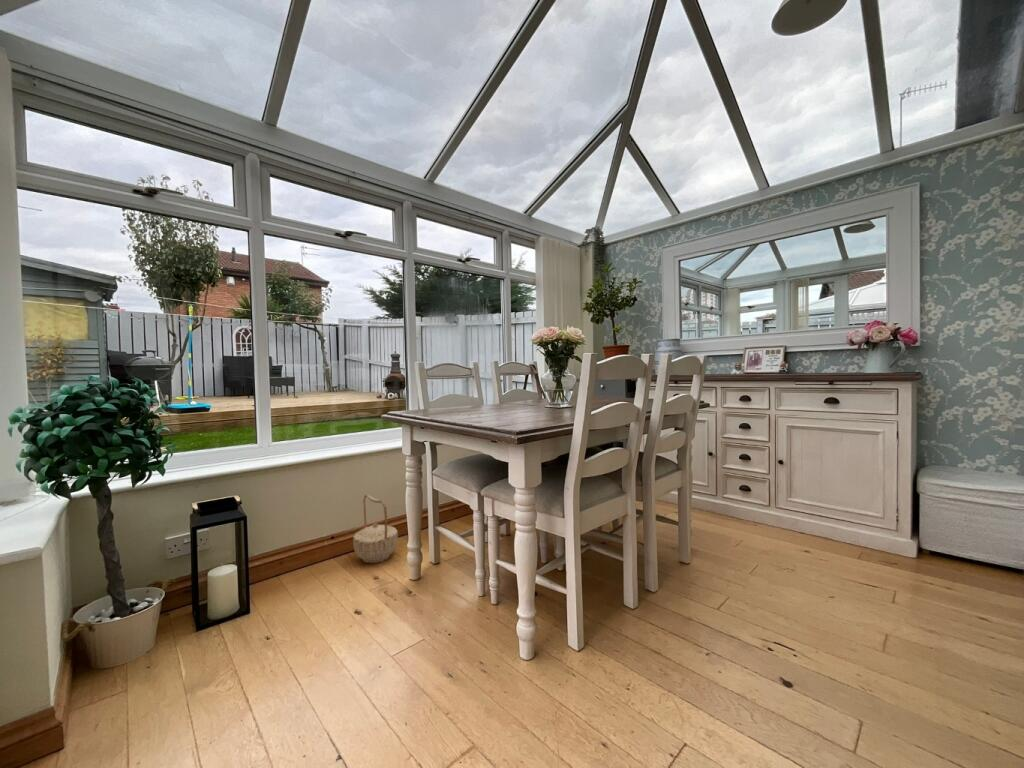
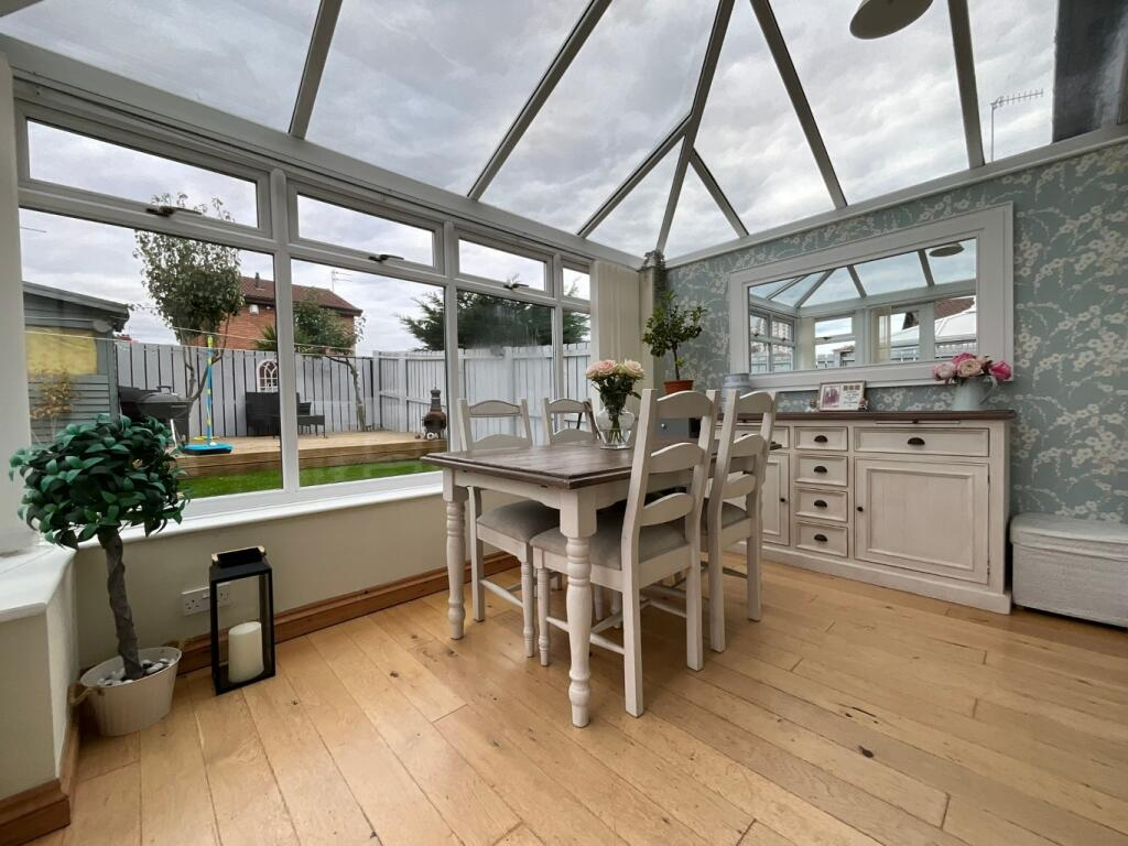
- basket (375, 526)
